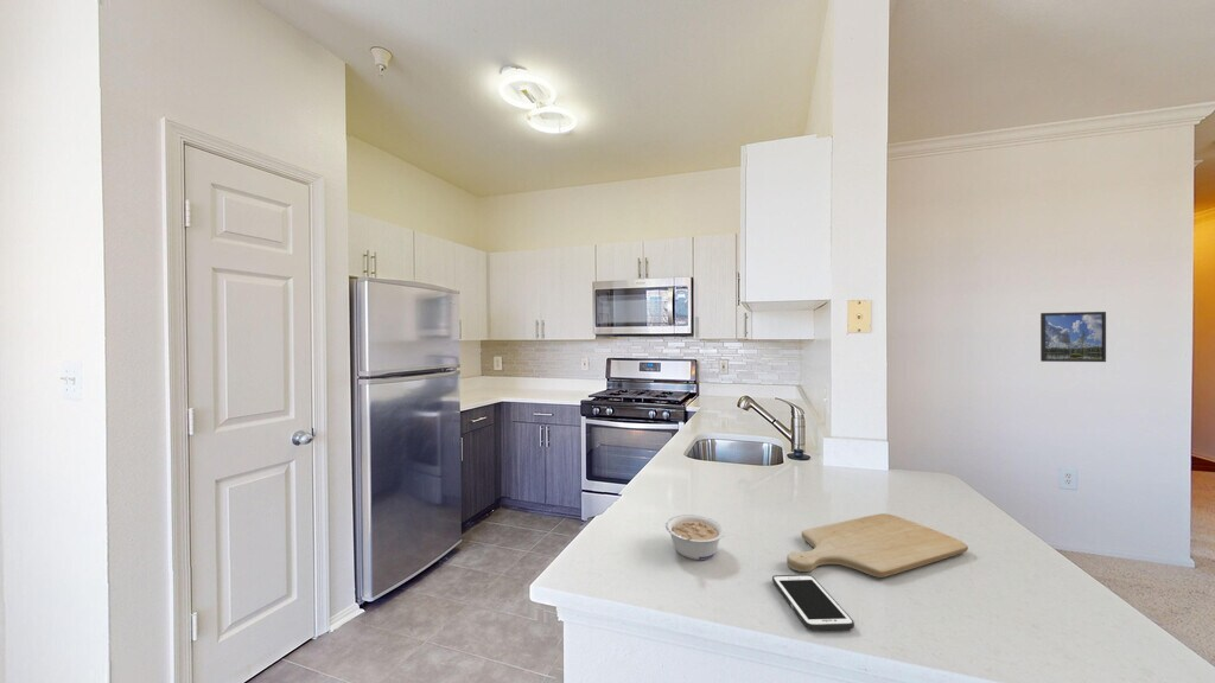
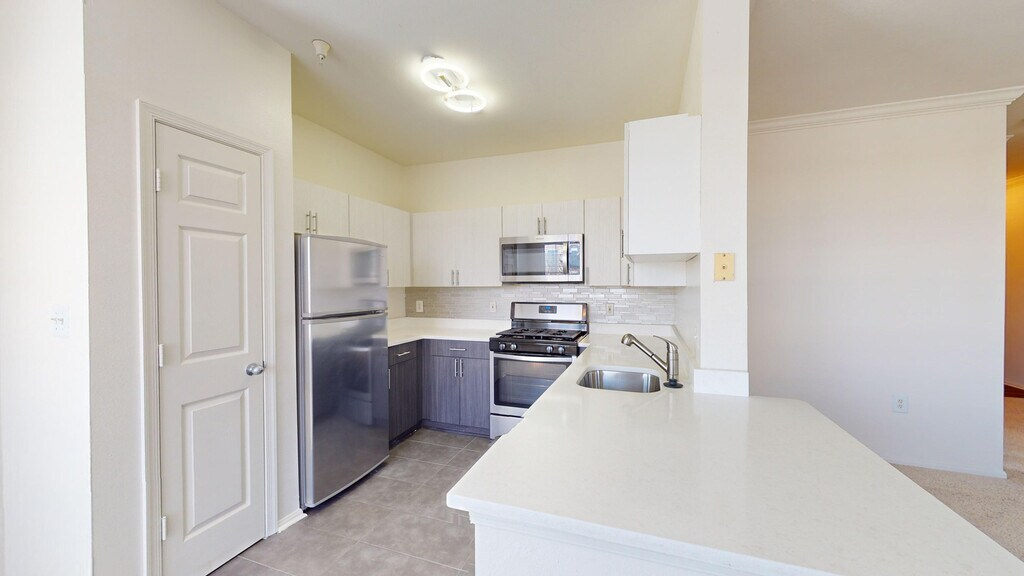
- cell phone (809, 600)
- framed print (1073, 337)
- chopping board (863, 545)
- legume (695, 536)
